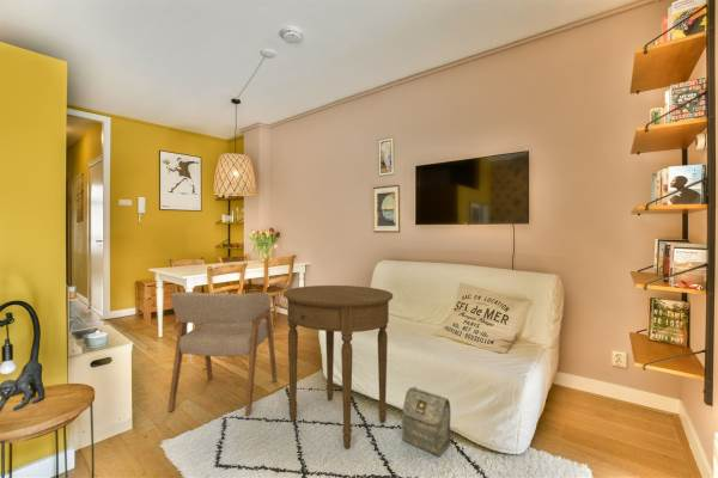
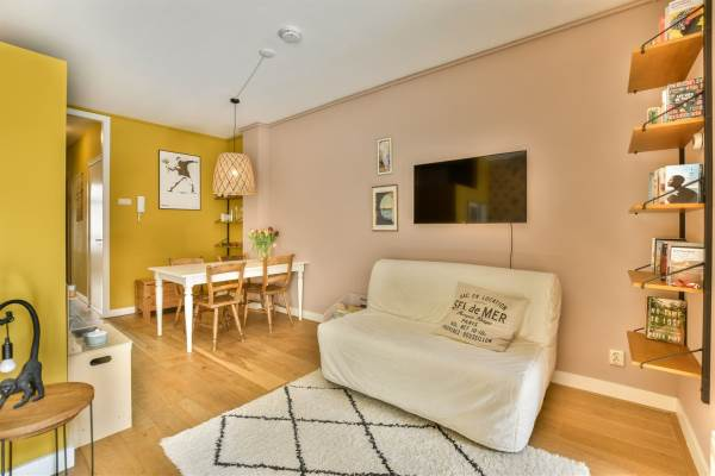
- side table (333, 356)
- bag (426, 417)
- armchair (224, 342)
